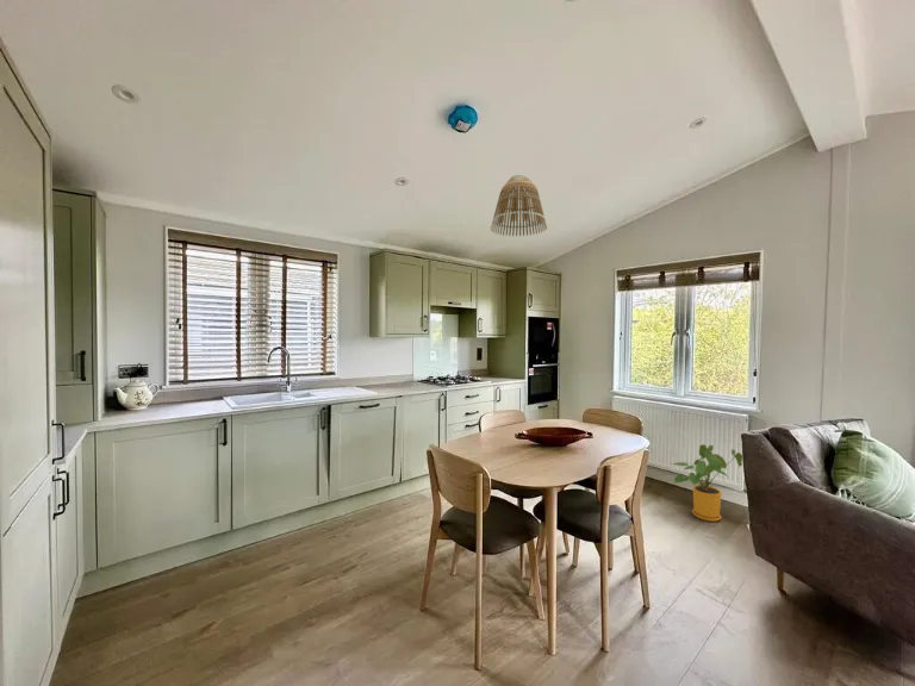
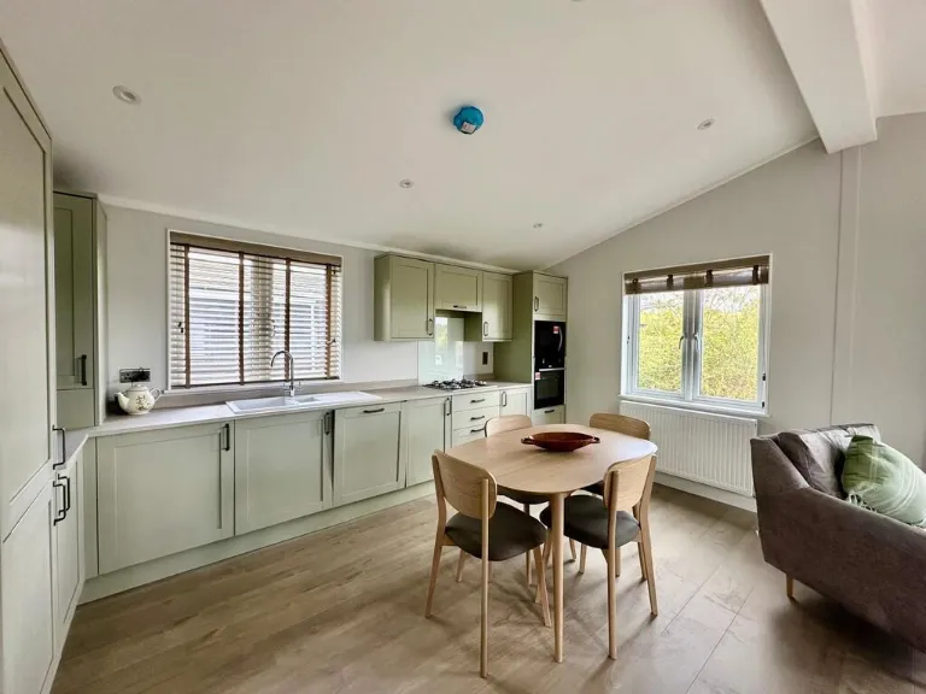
- house plant (705, 481)
- lamp shade (517, 202)
